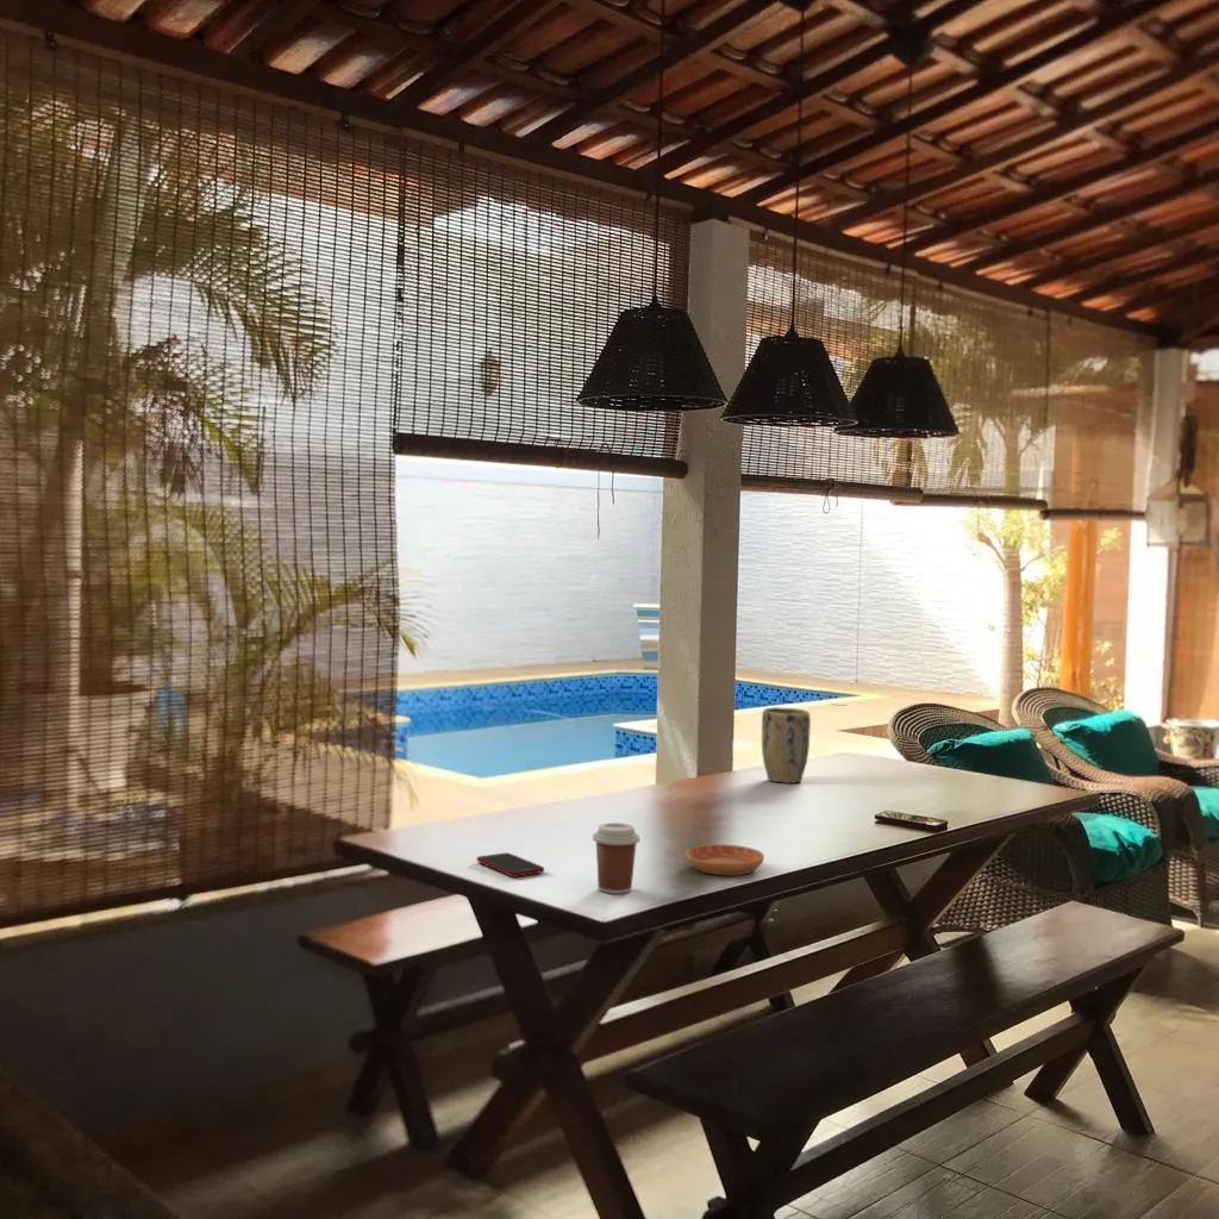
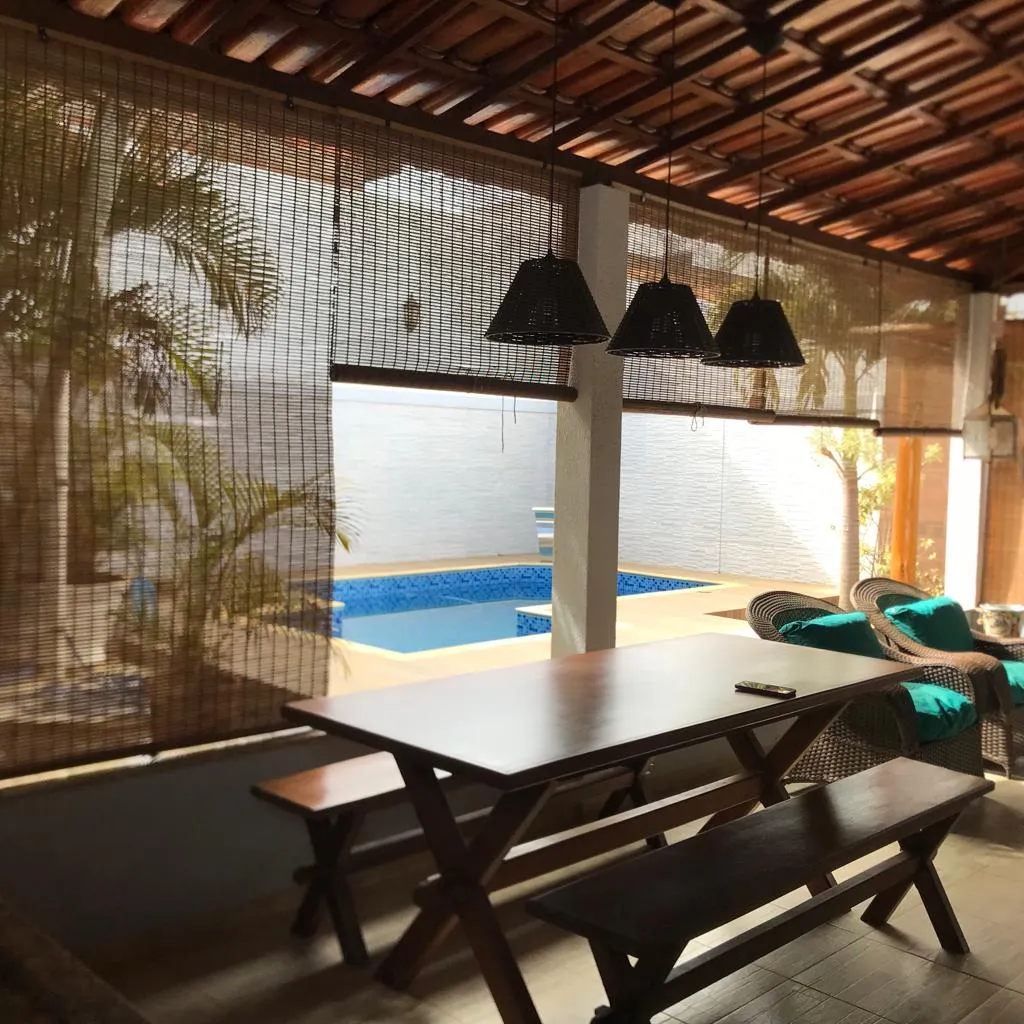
- cell phone (510, 864)
- saucer (724, 859)
- coffee cup (615, 857)
- plant pot (784, 745)
